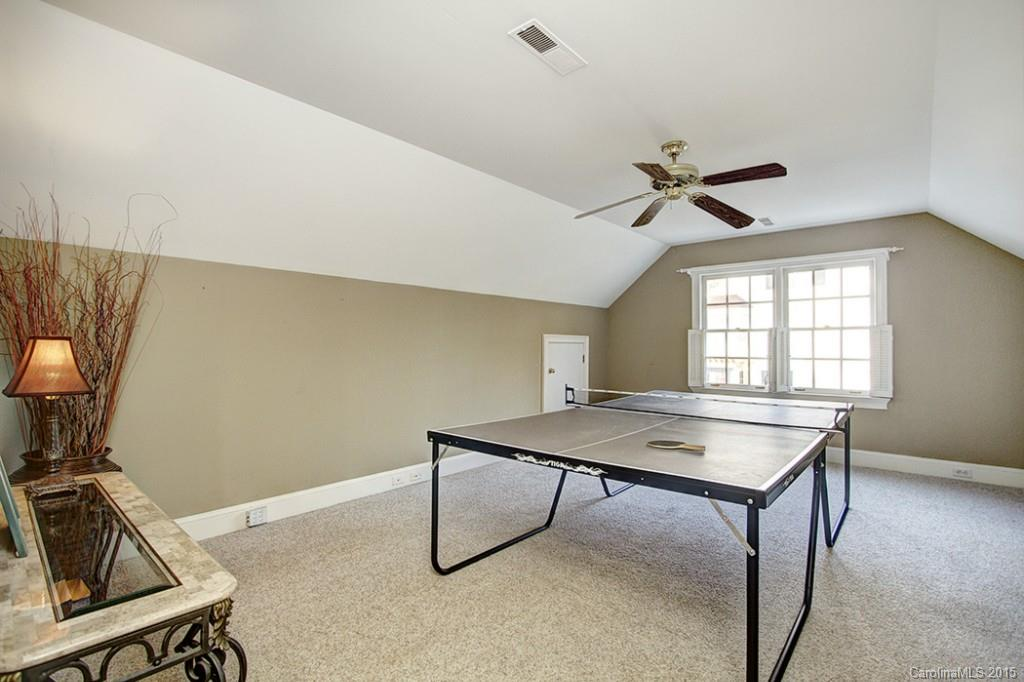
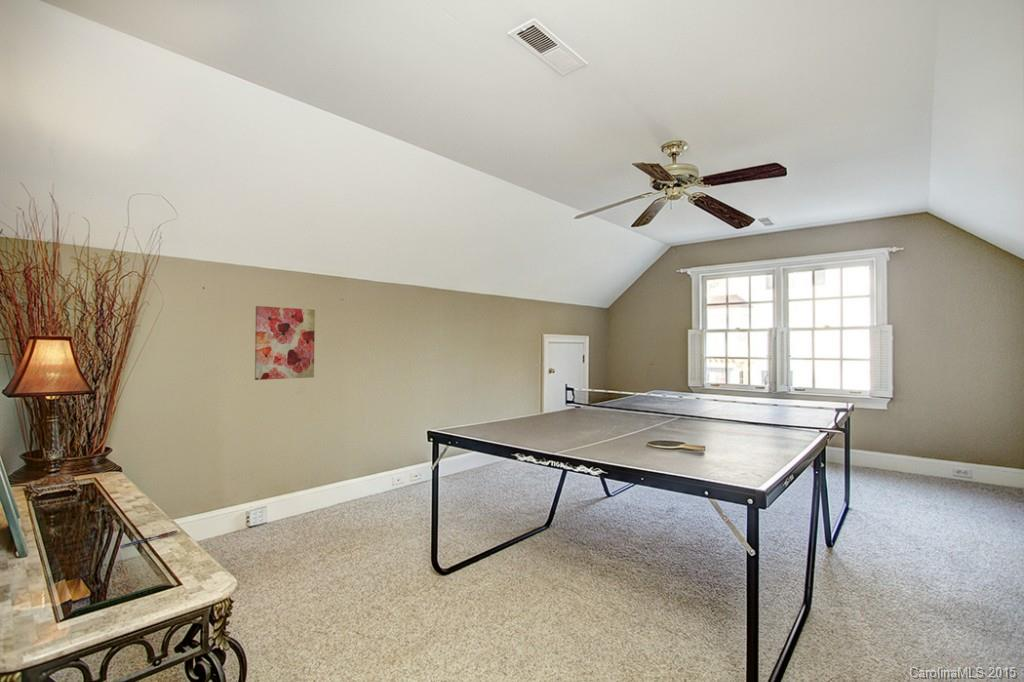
+ wall art (286, 343)
+ pen (149, 538)
